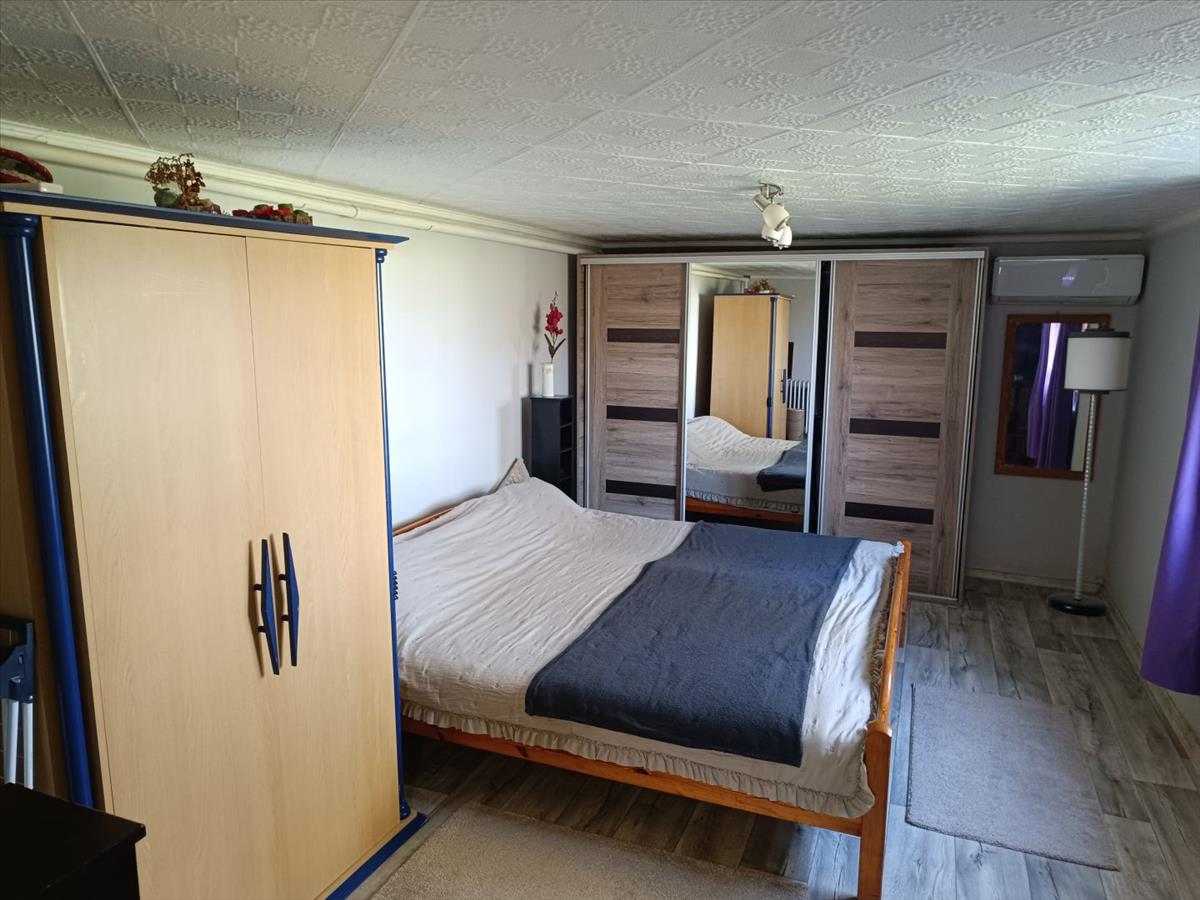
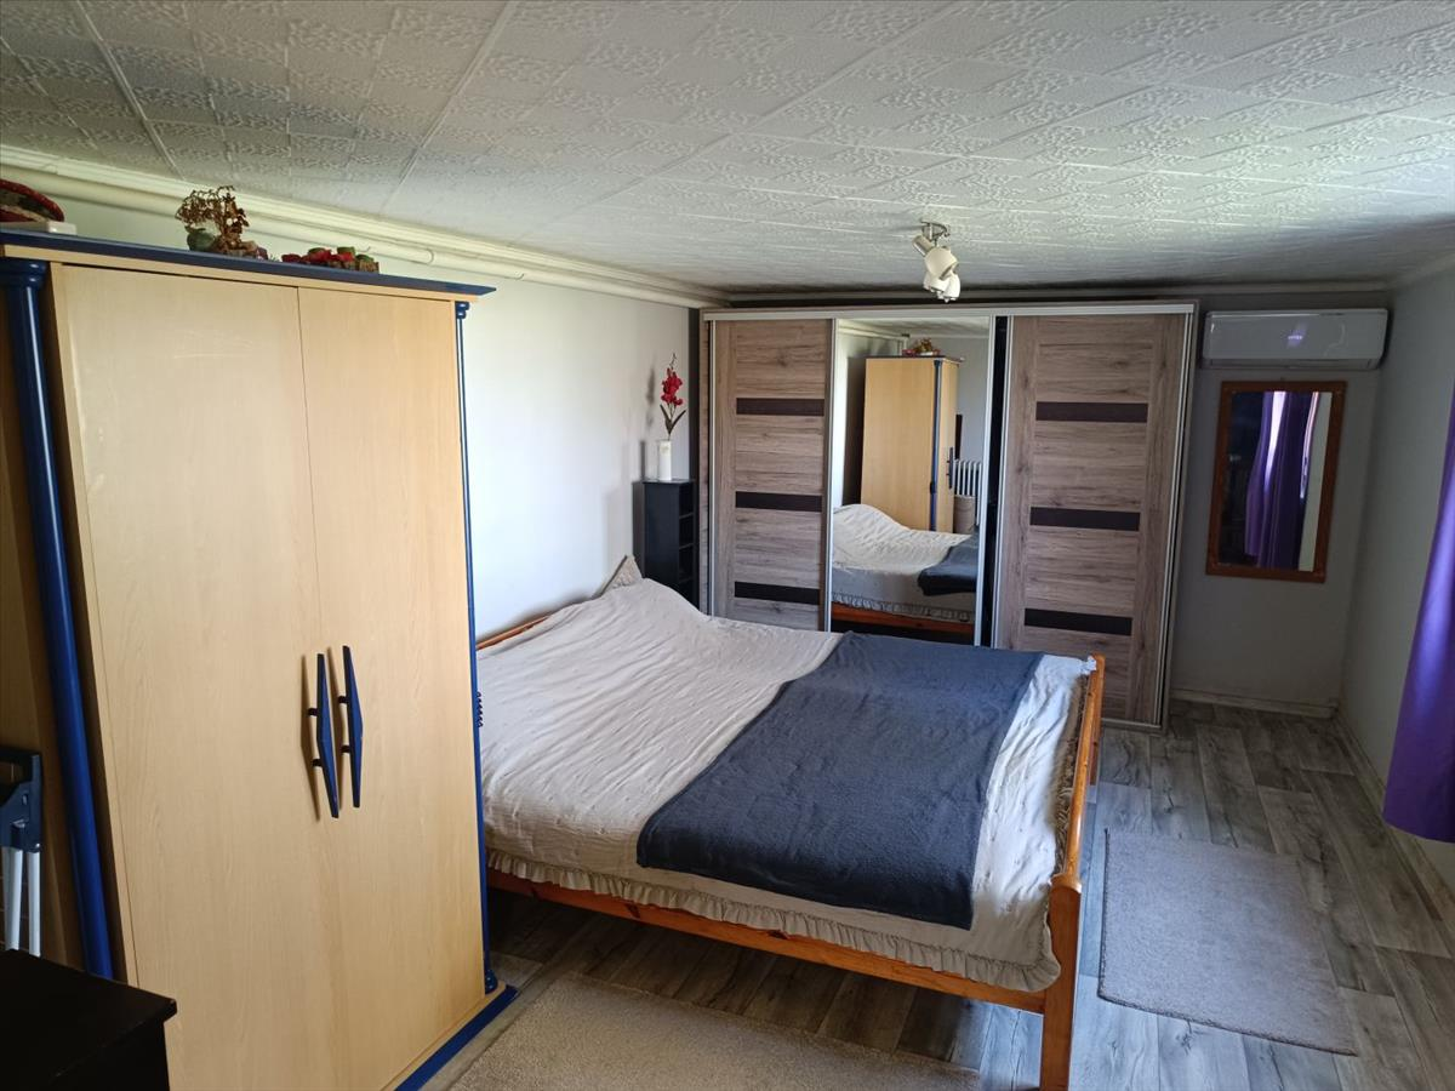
- floor lamp (1088, 470)
